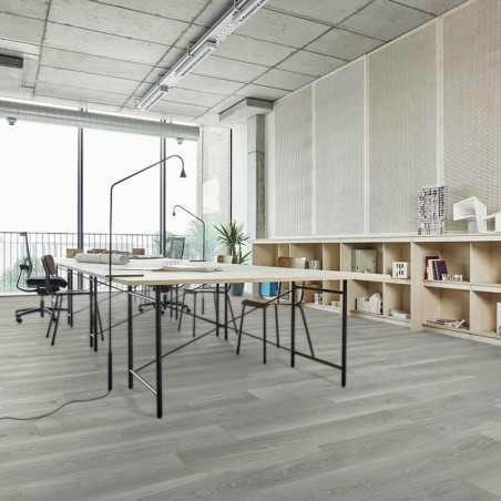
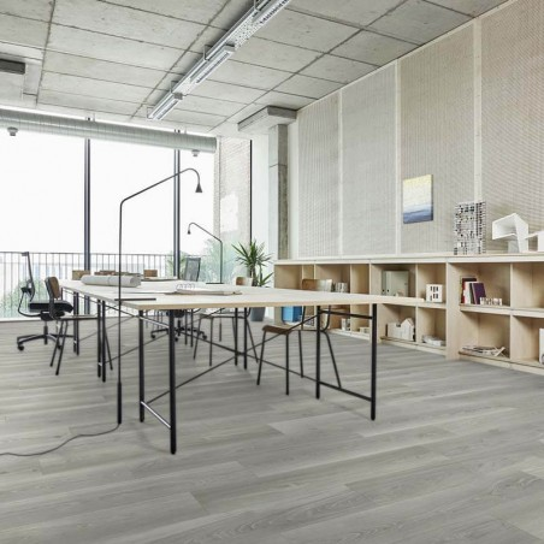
+ wall art (418, 200)
